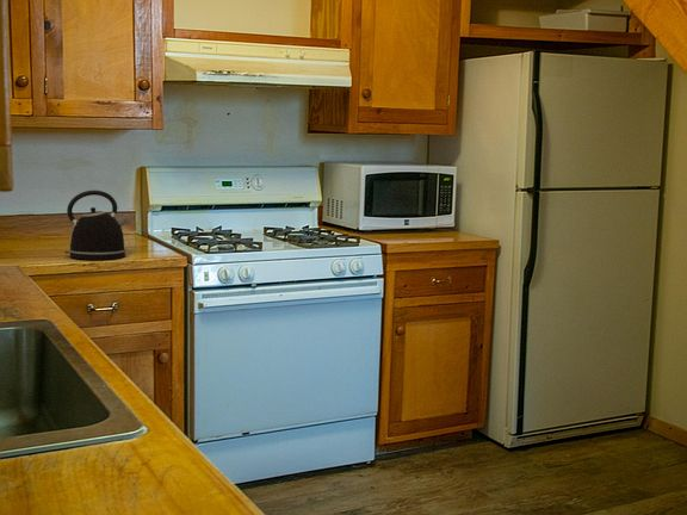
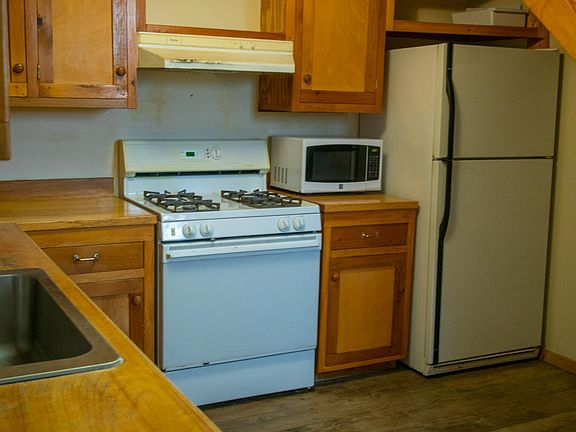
- kettle (97, 223)
